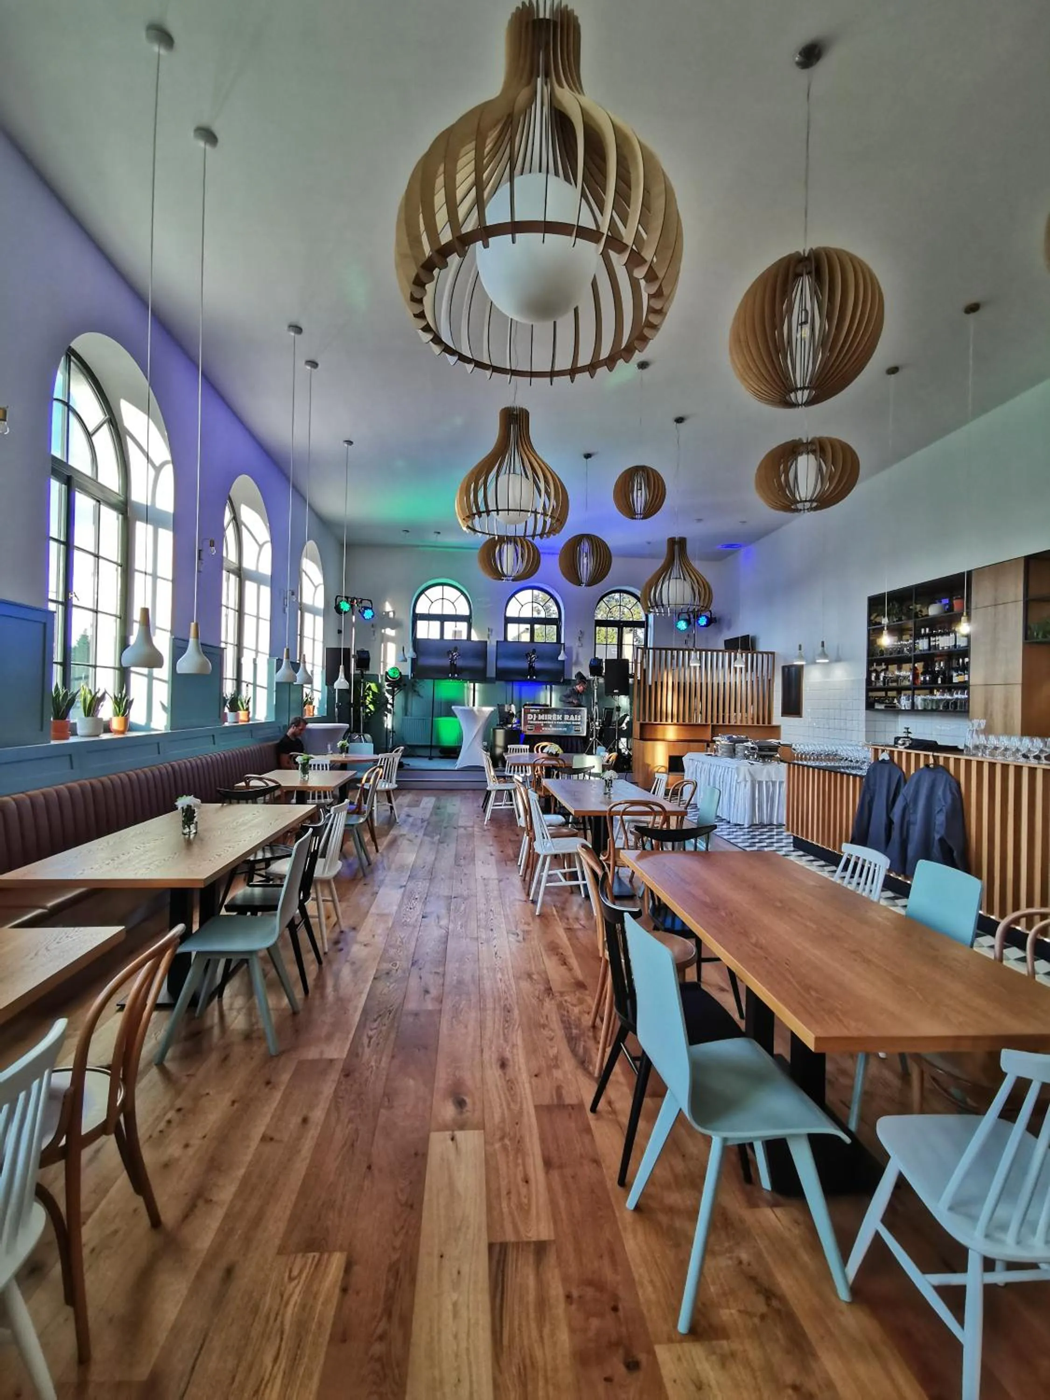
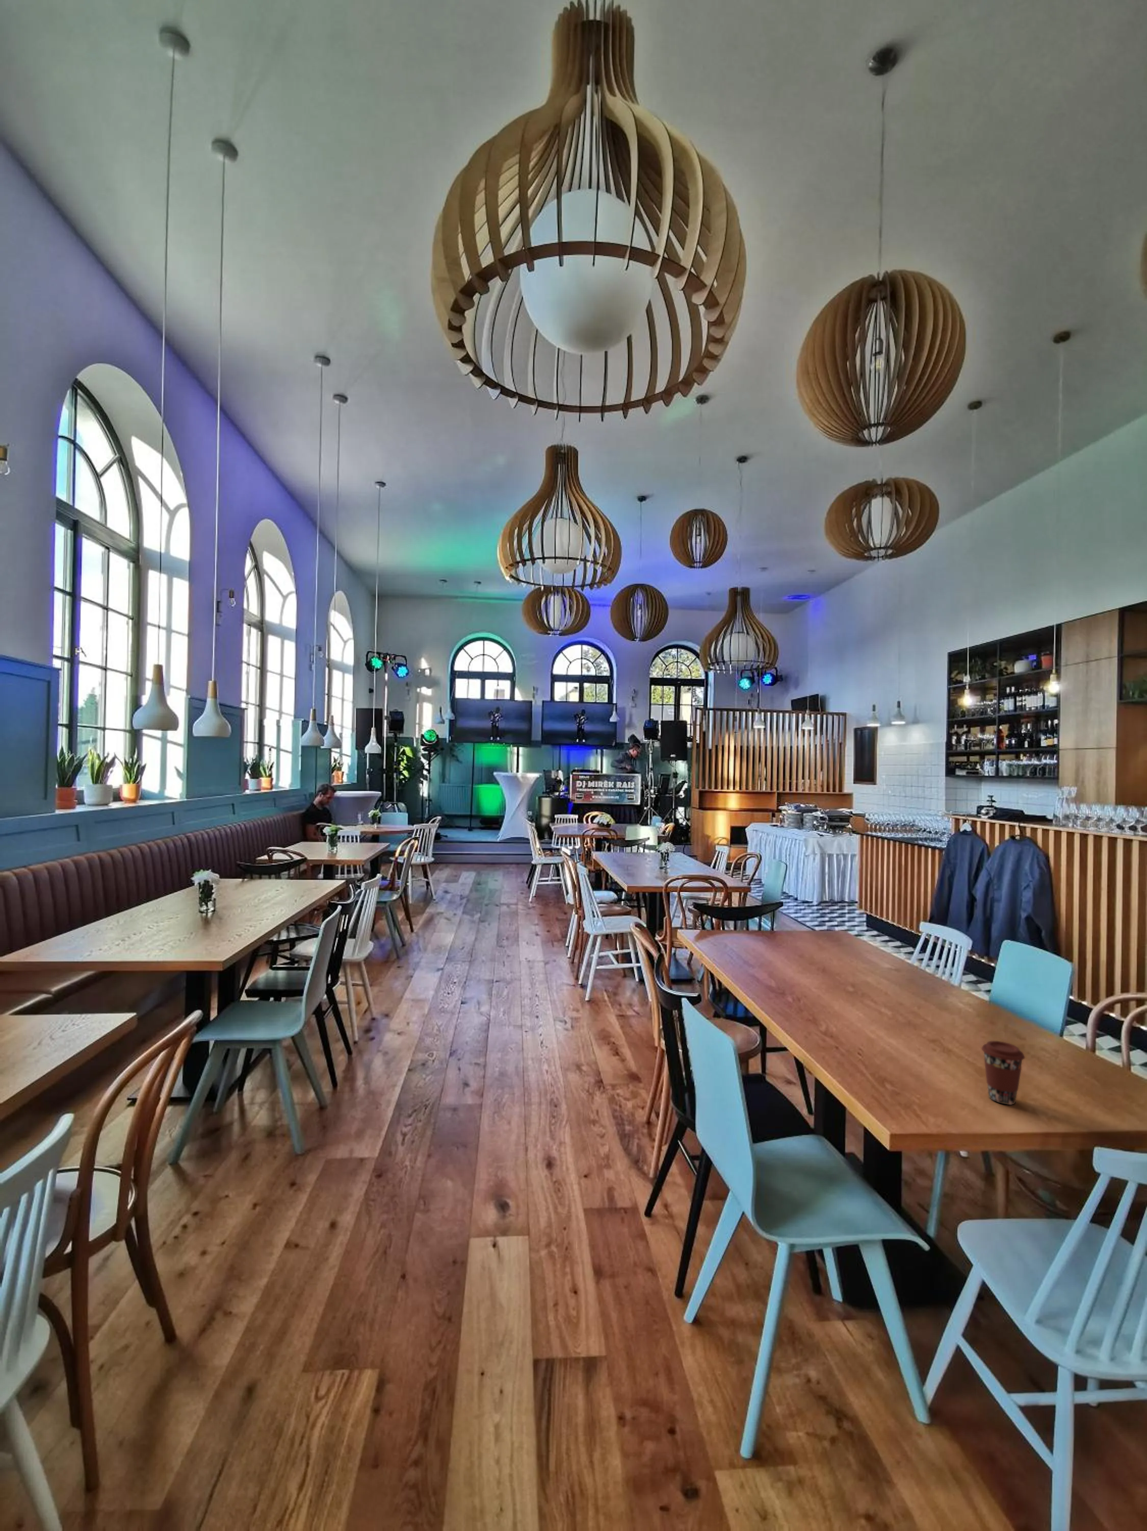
+ coffee cup (1002, 1072)
